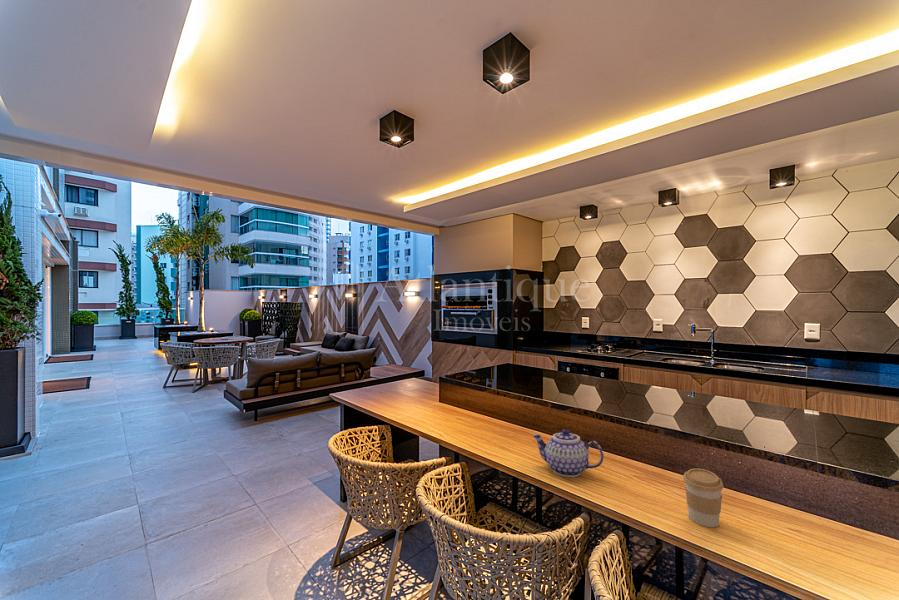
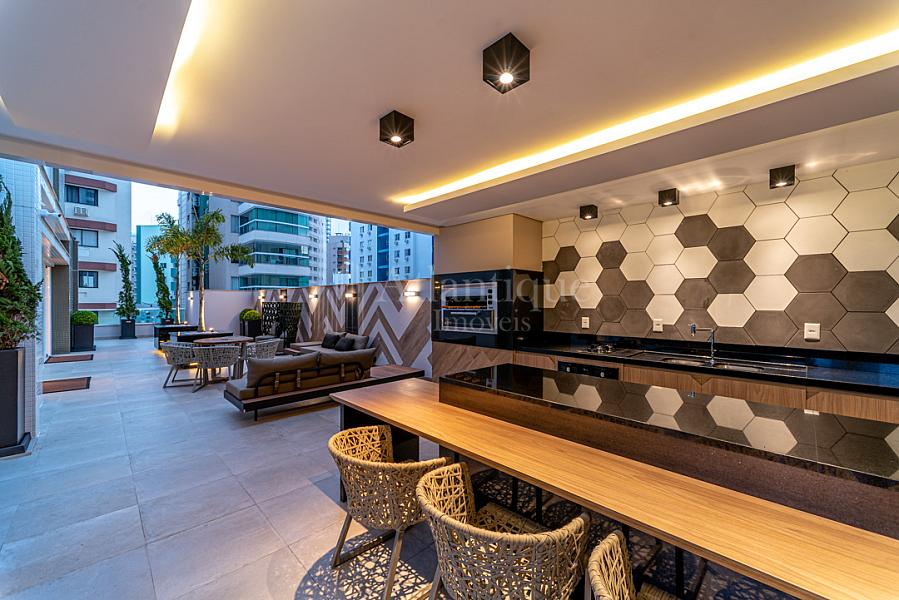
- coffee cup (703, 496)
- teapot (566, 449)
